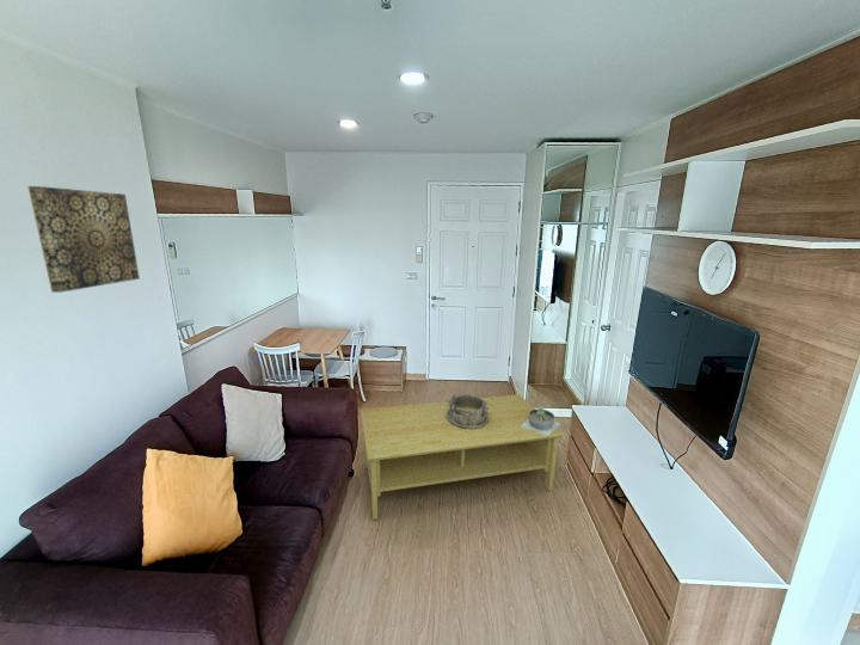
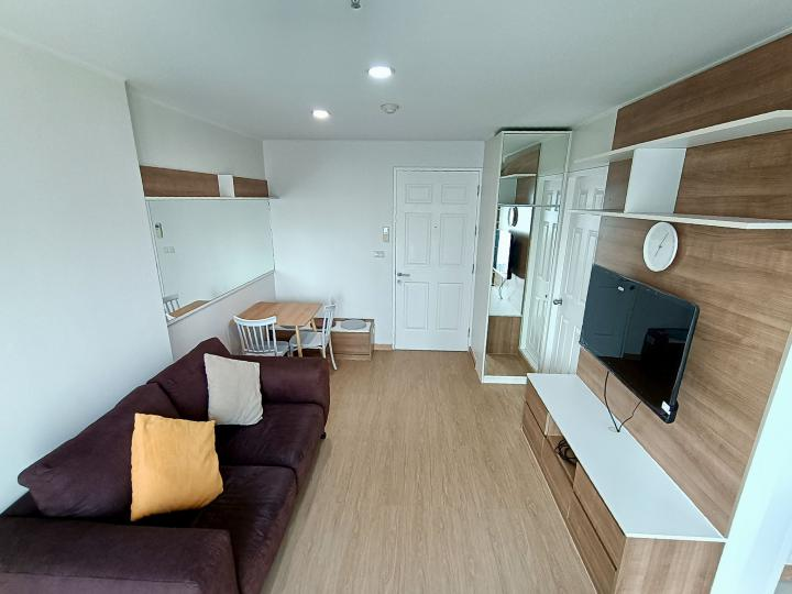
- wall art (91, 239)
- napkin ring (467, 406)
- succulent planter (541, 416)
- coffee table (455, 449)
